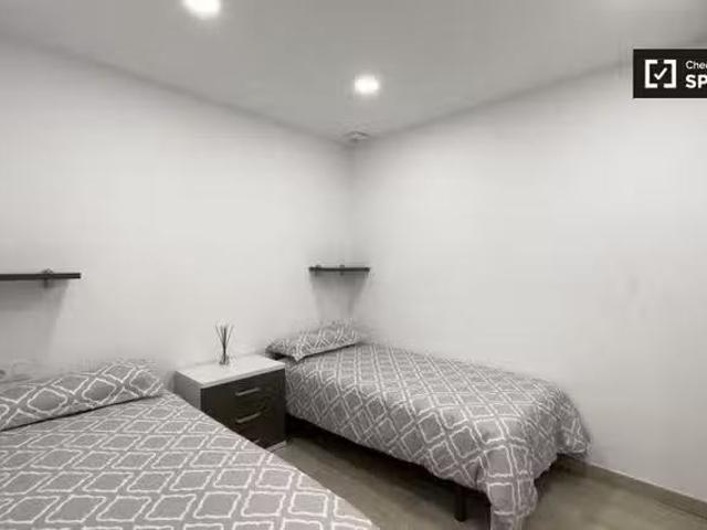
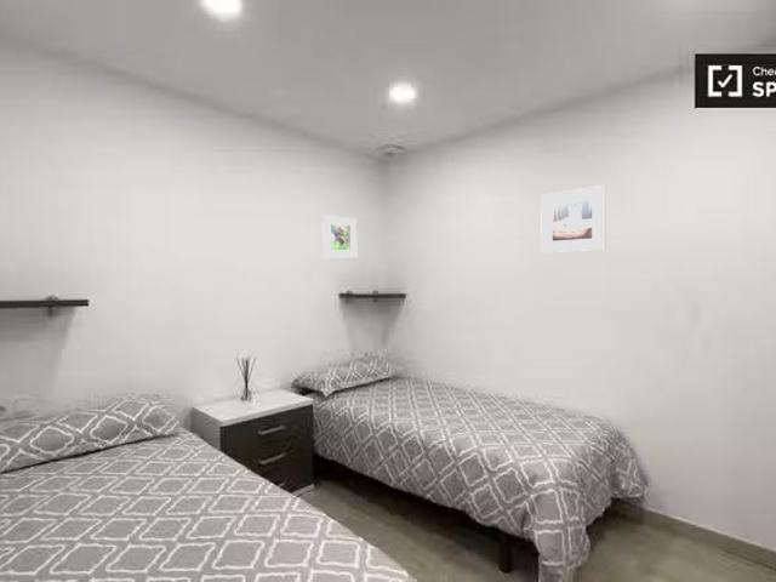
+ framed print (571, 221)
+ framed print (340, 236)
